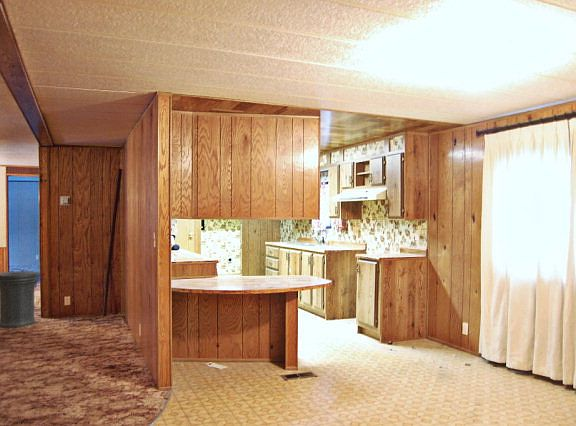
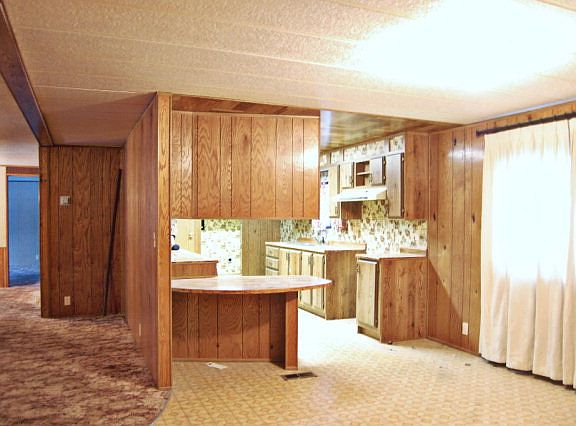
- trash can (17, 296)
